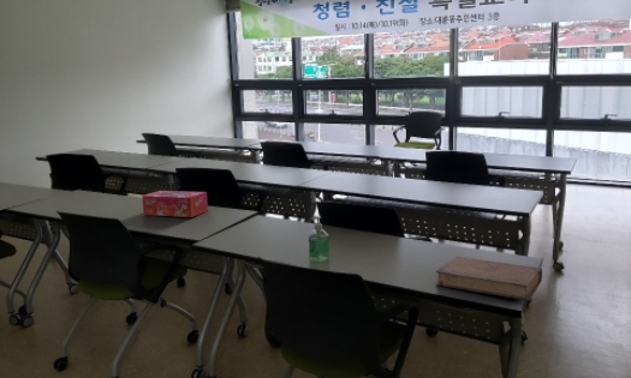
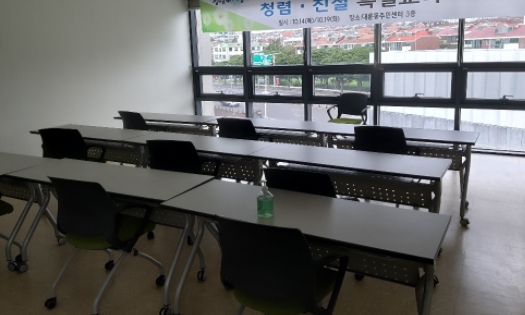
- tissue box (174, 203)
- book (489, 276)
